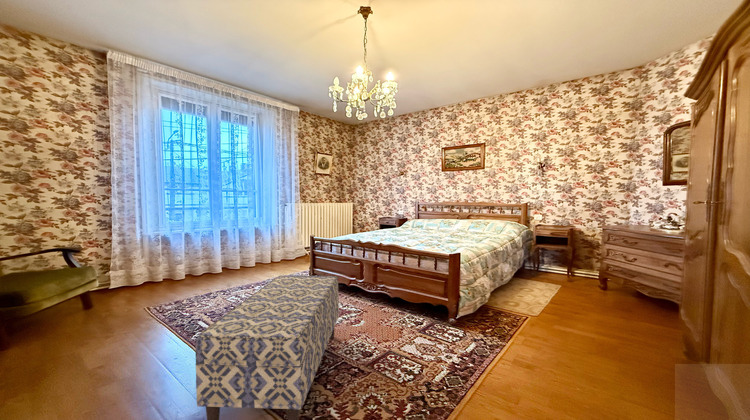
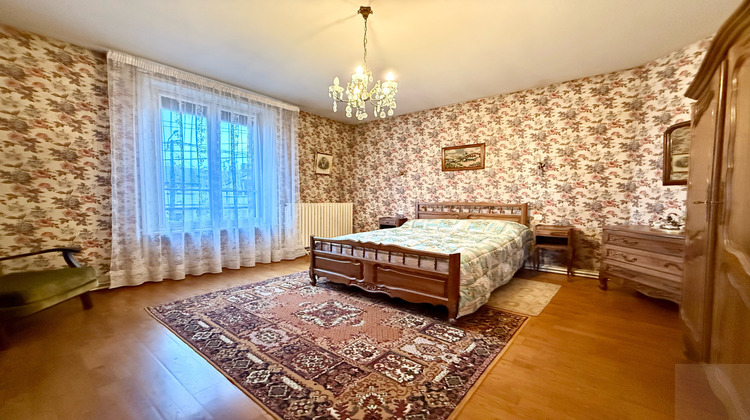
- bench (287, 335)
